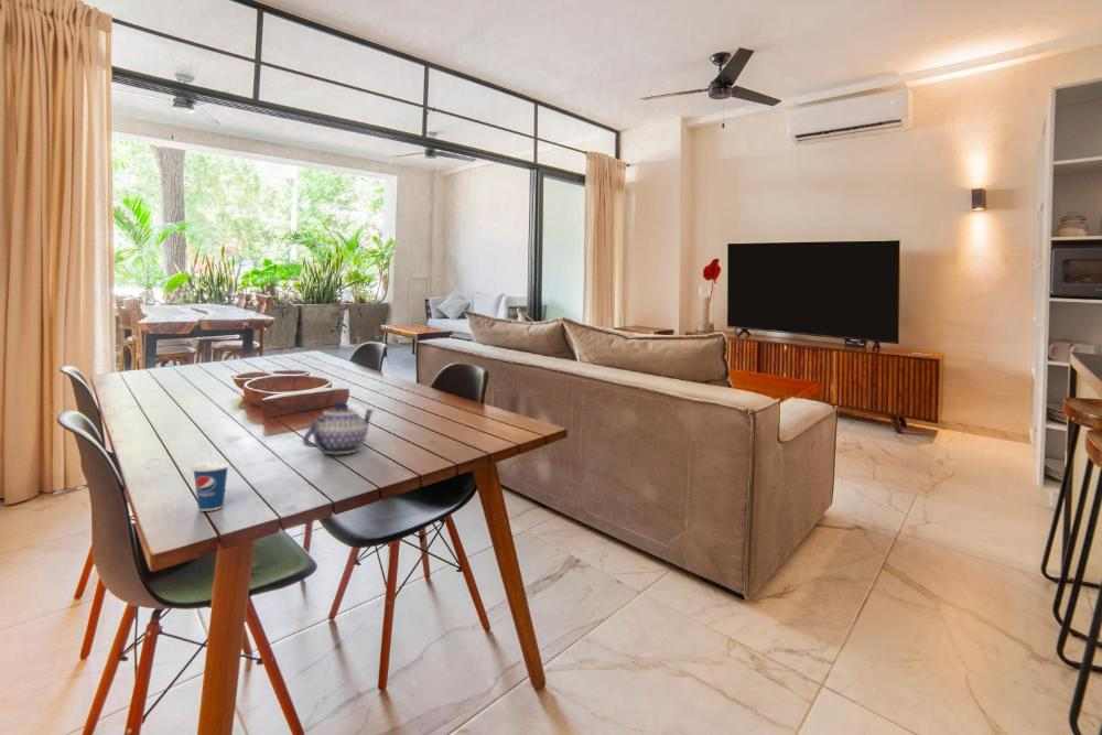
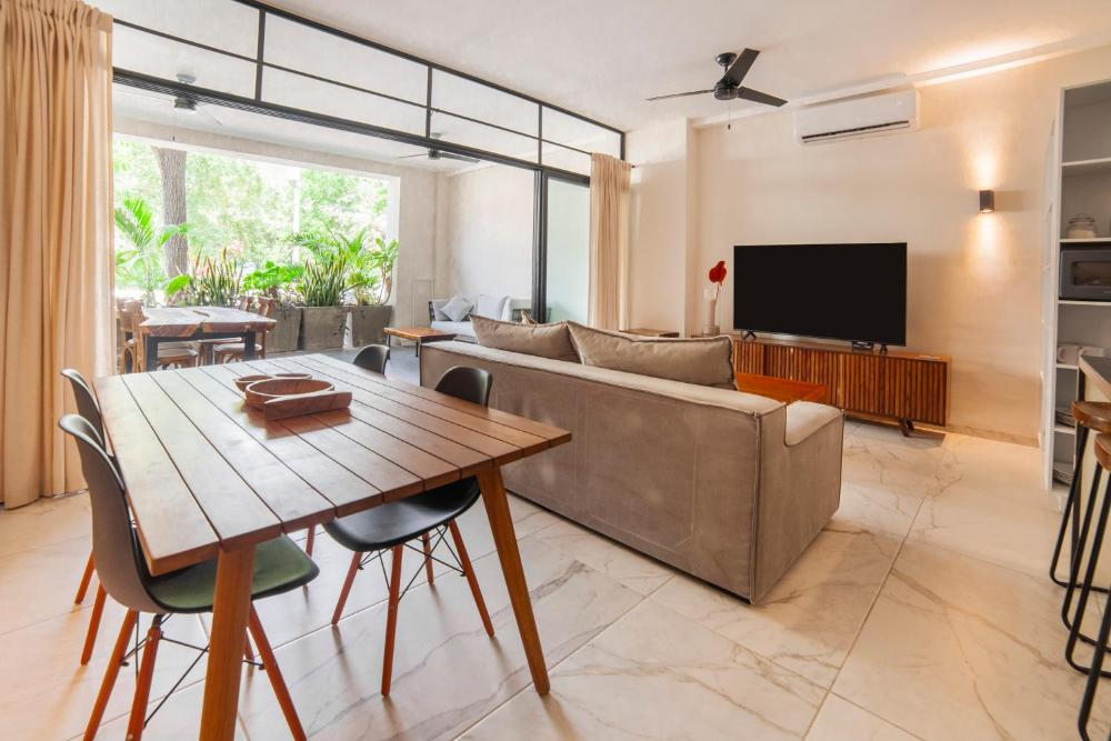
- cup (210, 474)
- teapot (341, 425)
